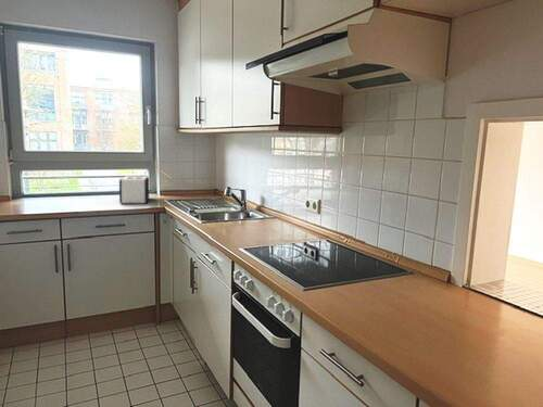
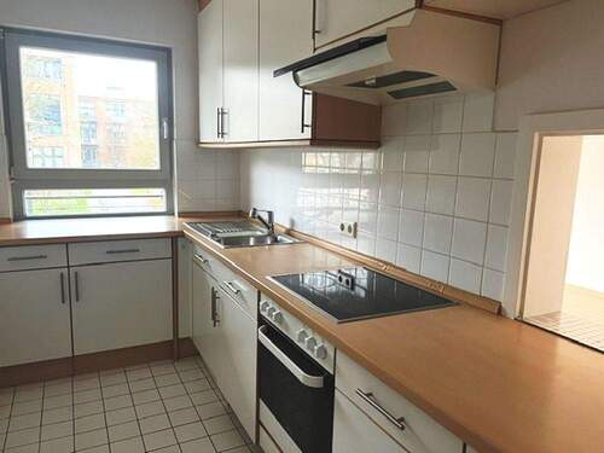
- toaster (135, 189)
